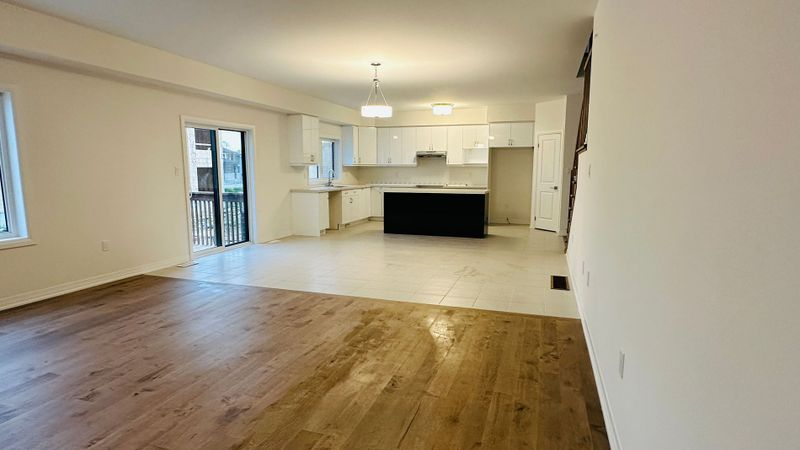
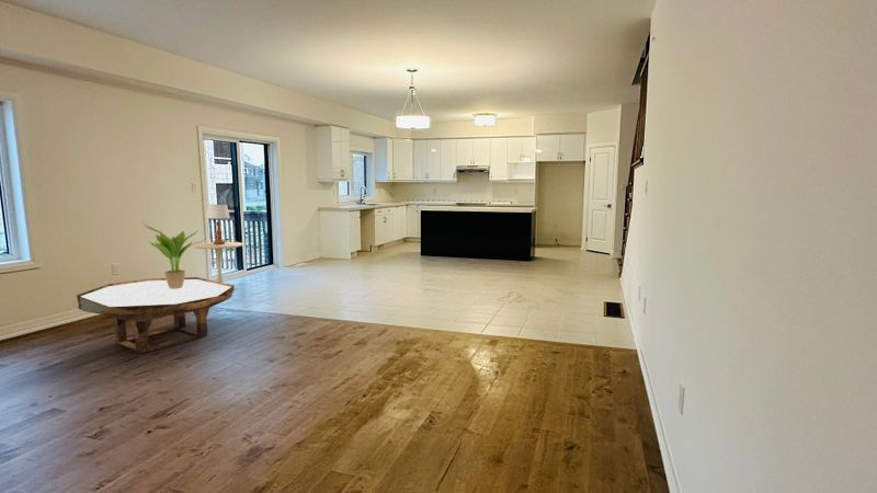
+ coffee table (161, 314)
+ side table (218, 266)
+ table lamp (218, 223)
+ potted plant (171, 255)
